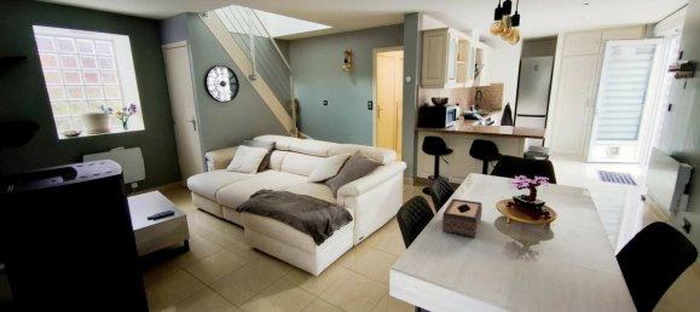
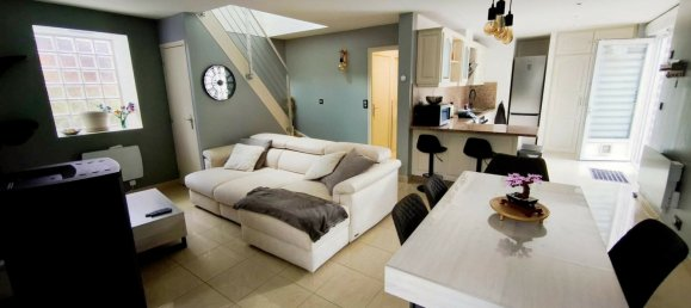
- tissue box (462, 215)
